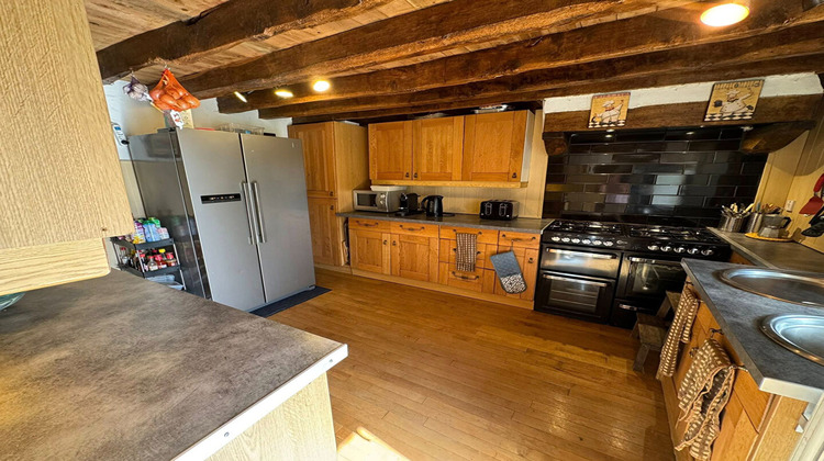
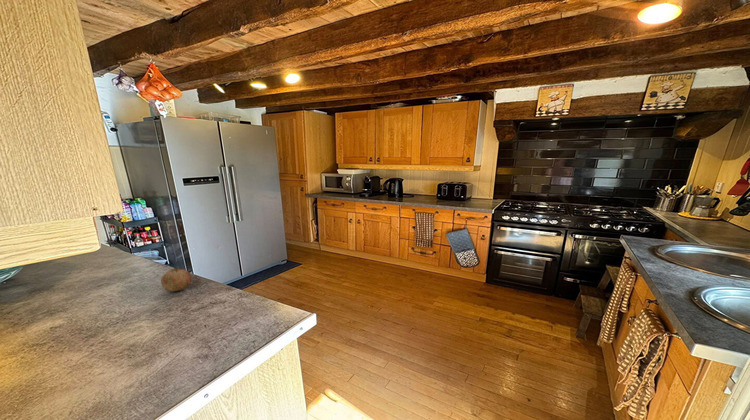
+ fruit (176, 279)
